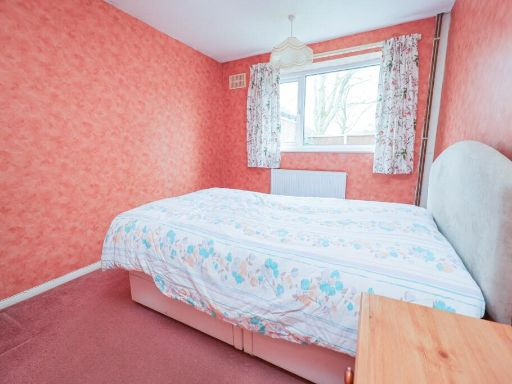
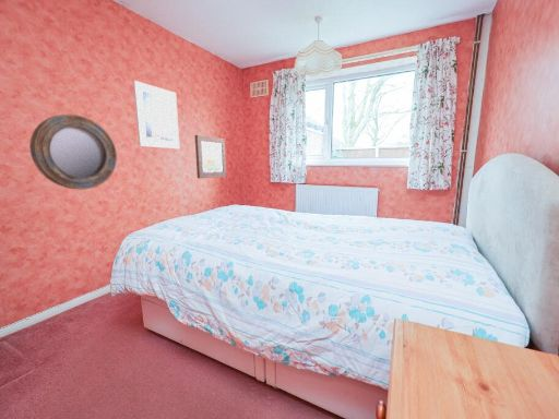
+ wall art (212, 157)
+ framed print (158, 118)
+ home mirror (79, 153)
